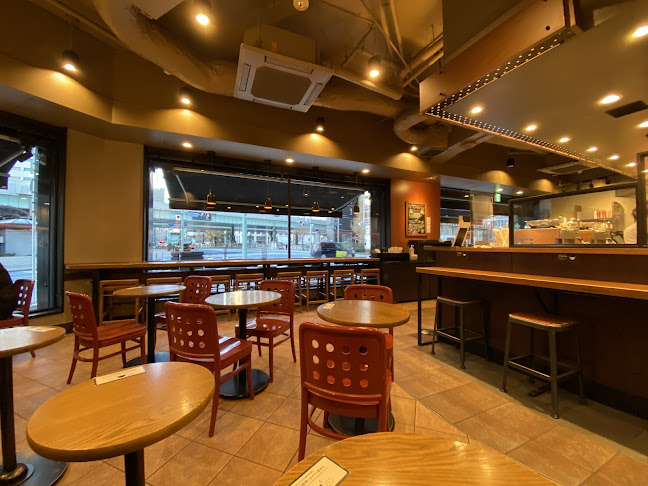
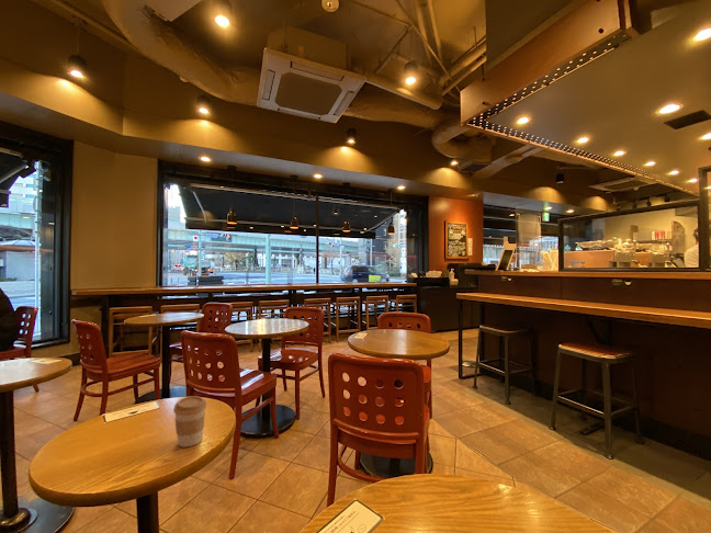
+ coffee cup (190, 420)
